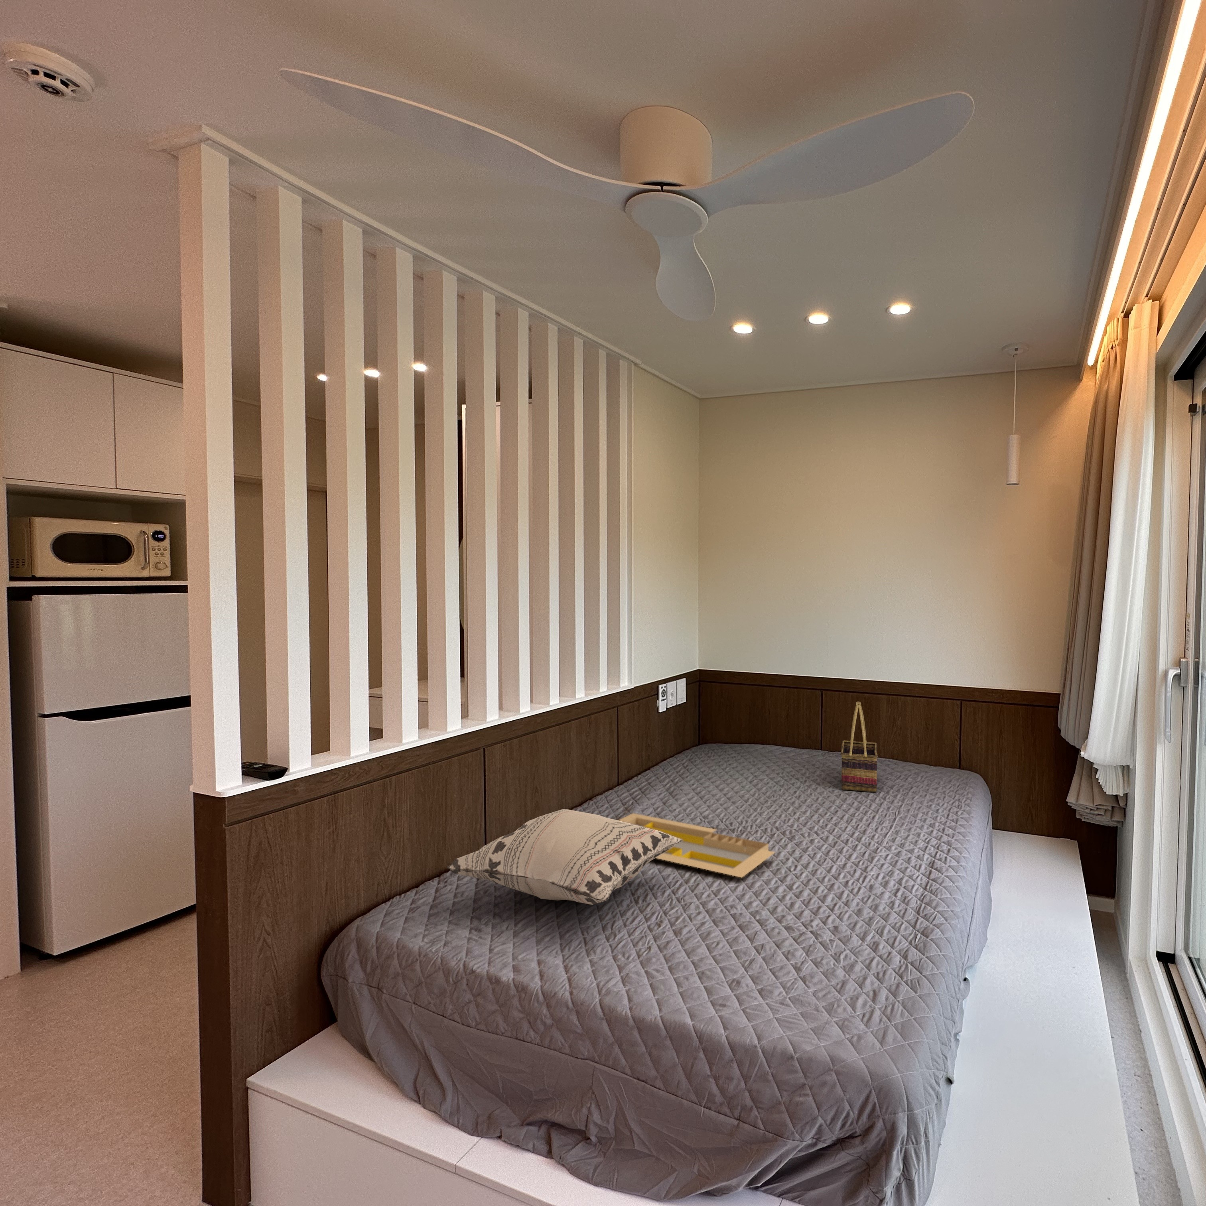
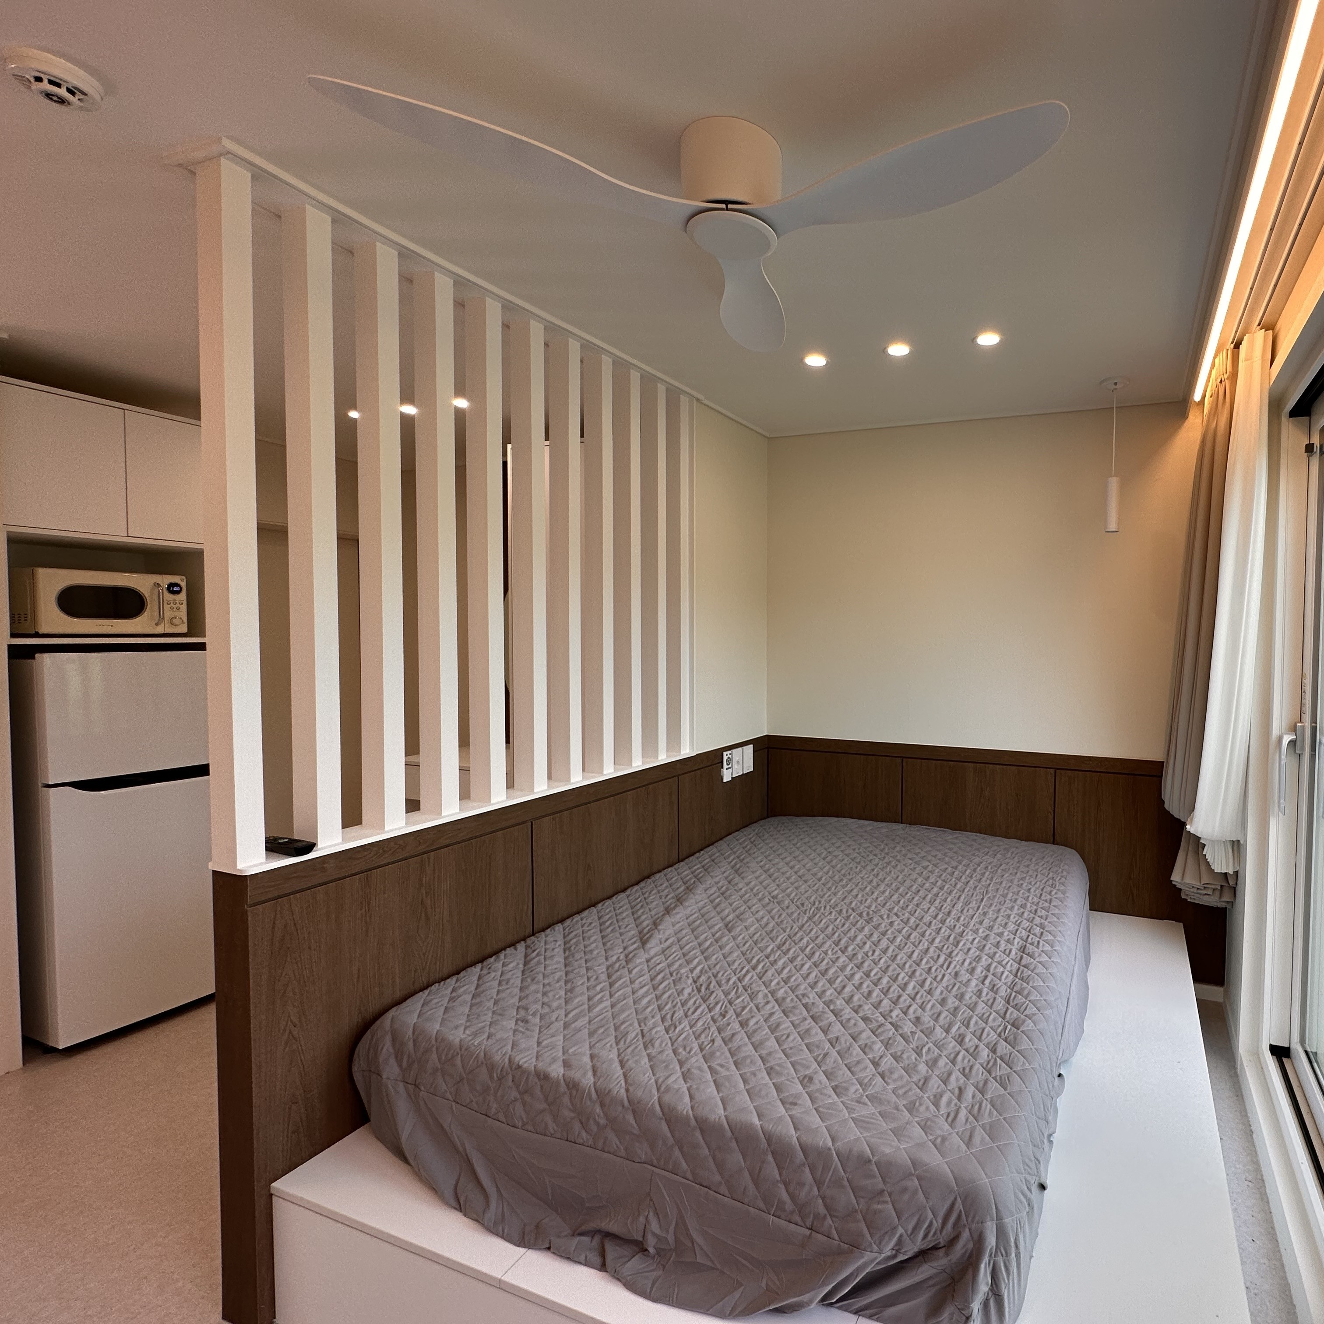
- serving tray (680, 846)
- decorative pillow (569, 853)
- woven basket (859, 742)
